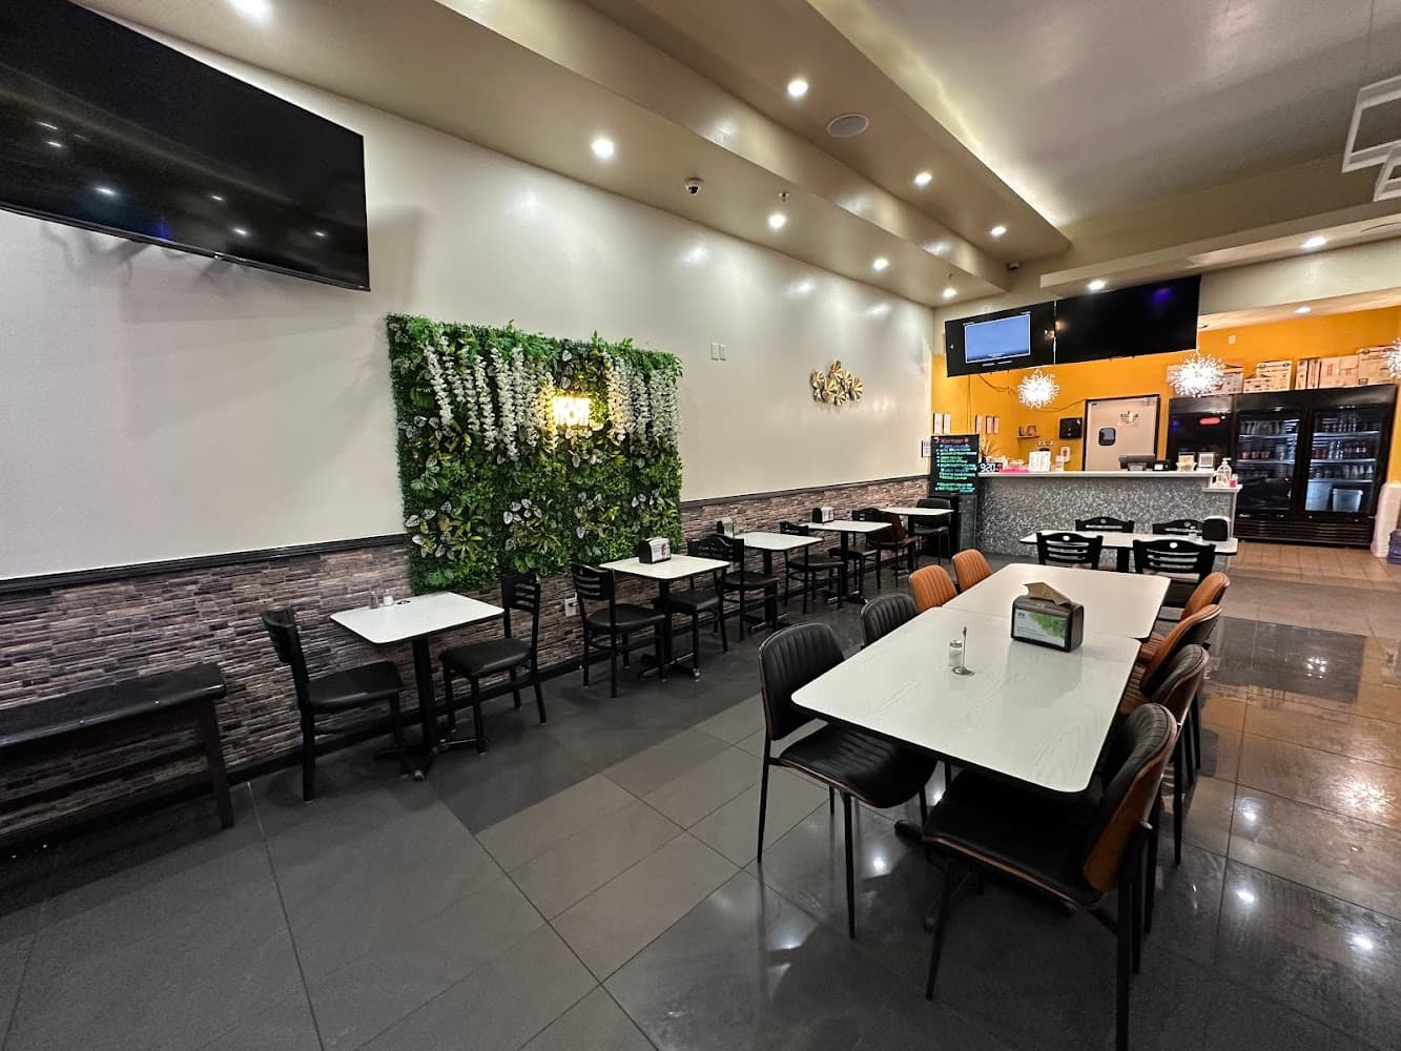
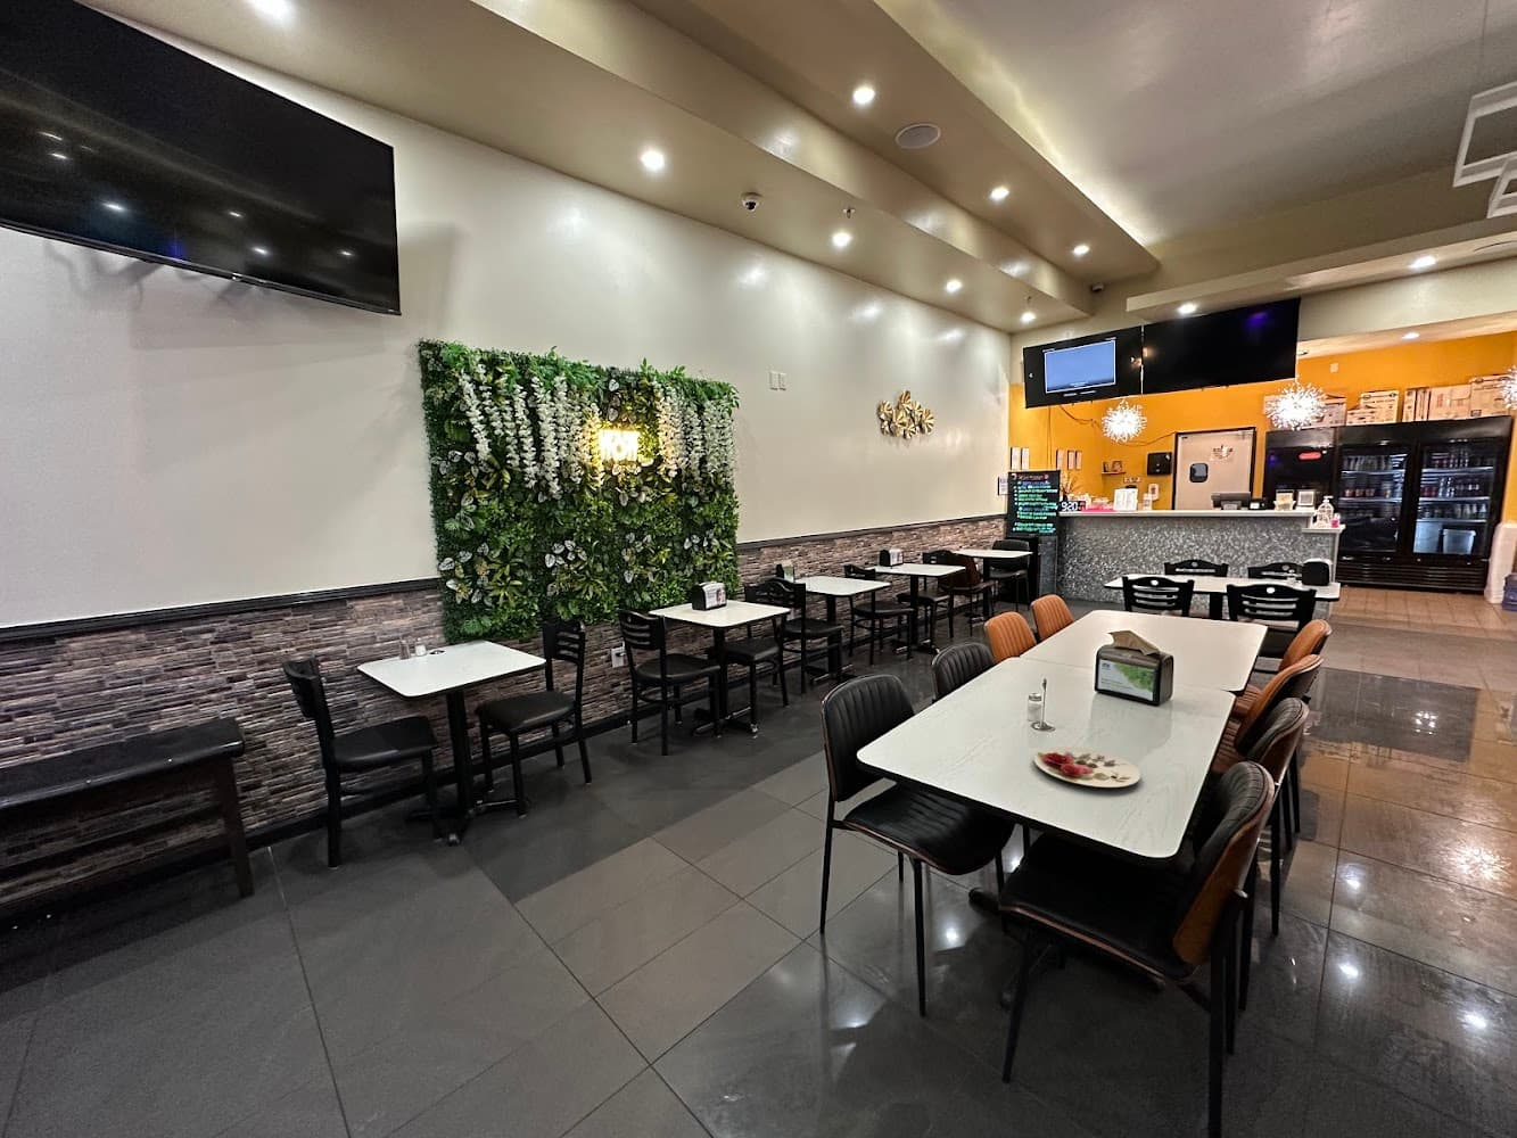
+ plate (1084, 765)
